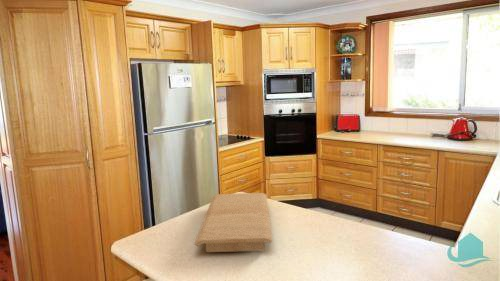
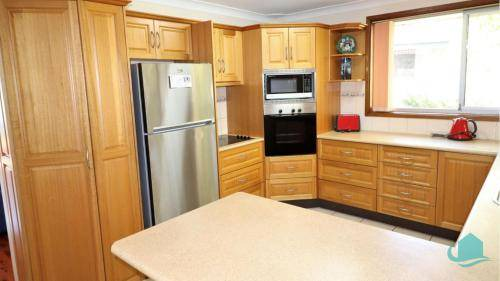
- cutting board (237, 219)
